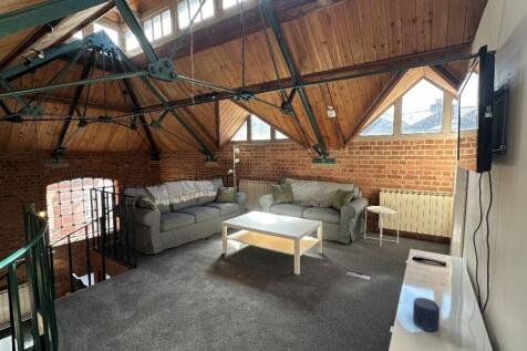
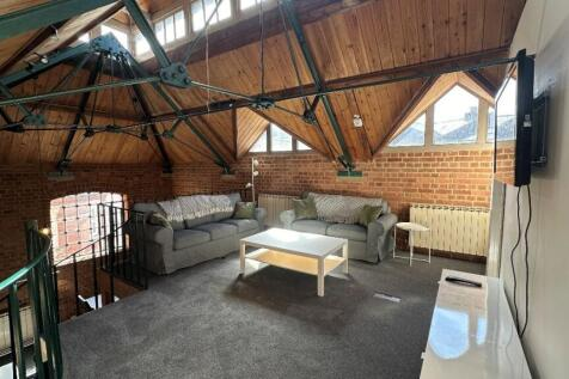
- candle (425, 313)
